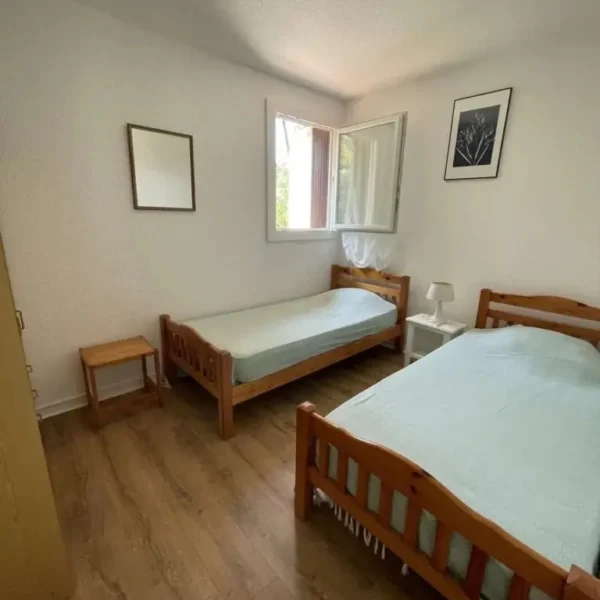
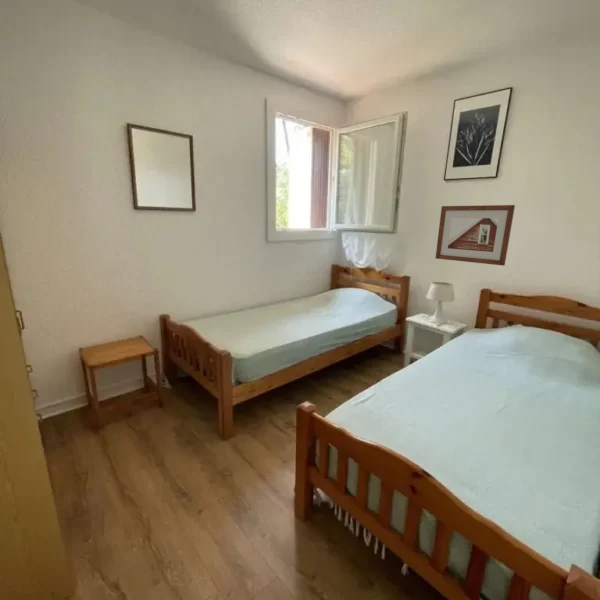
+ picture frame (471, 234)
